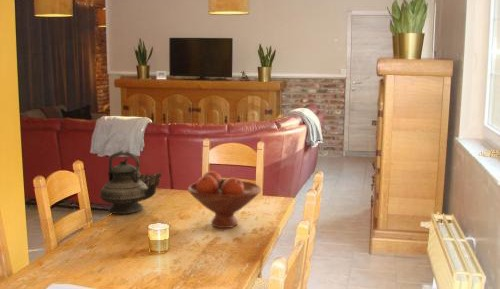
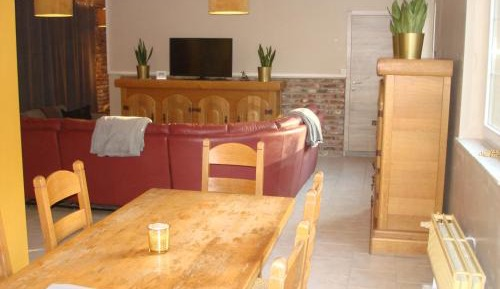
- teapot (131, 181)
- fruit bowl (224, 198)
